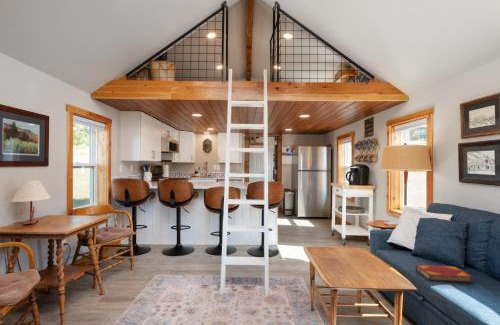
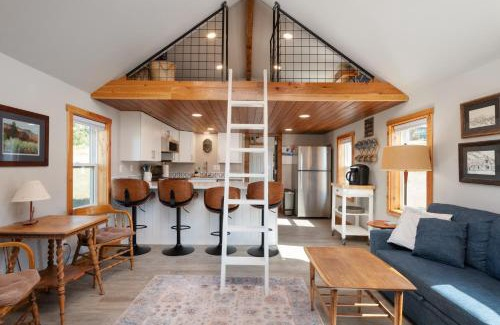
- hardback book (442, 273)
